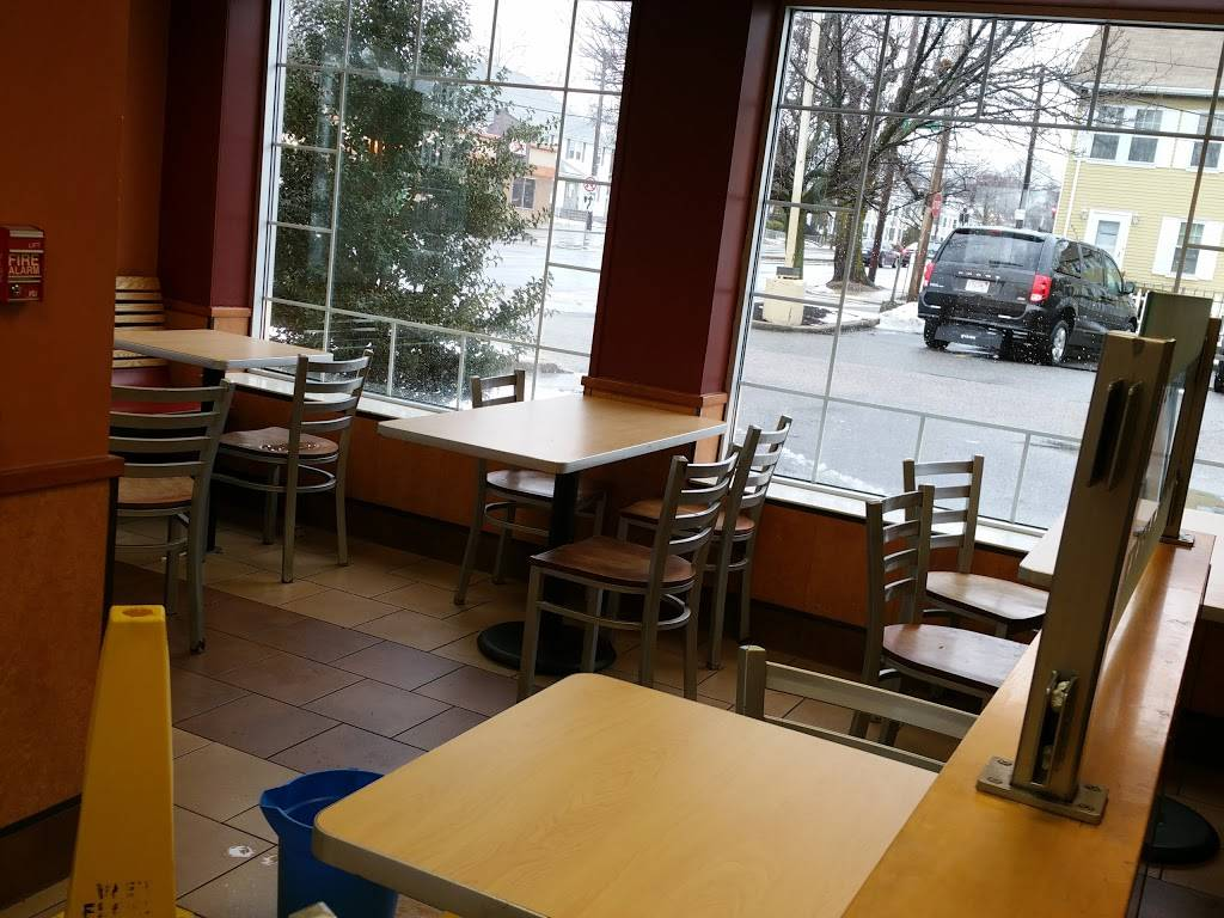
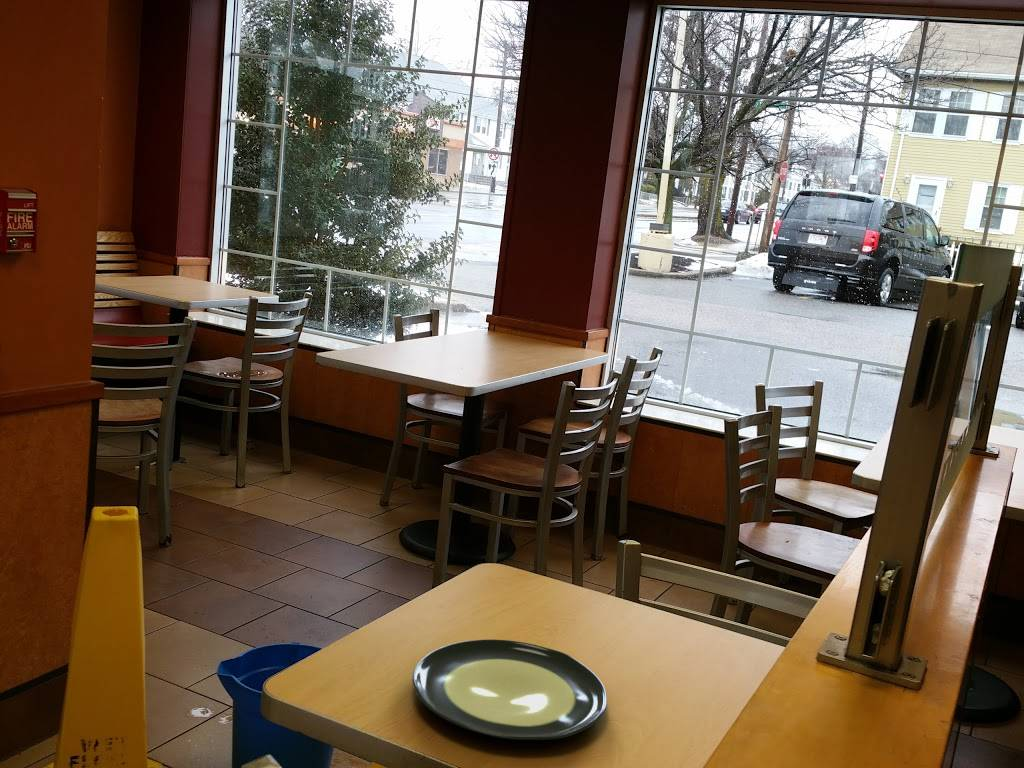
+ plate (509, 690)
